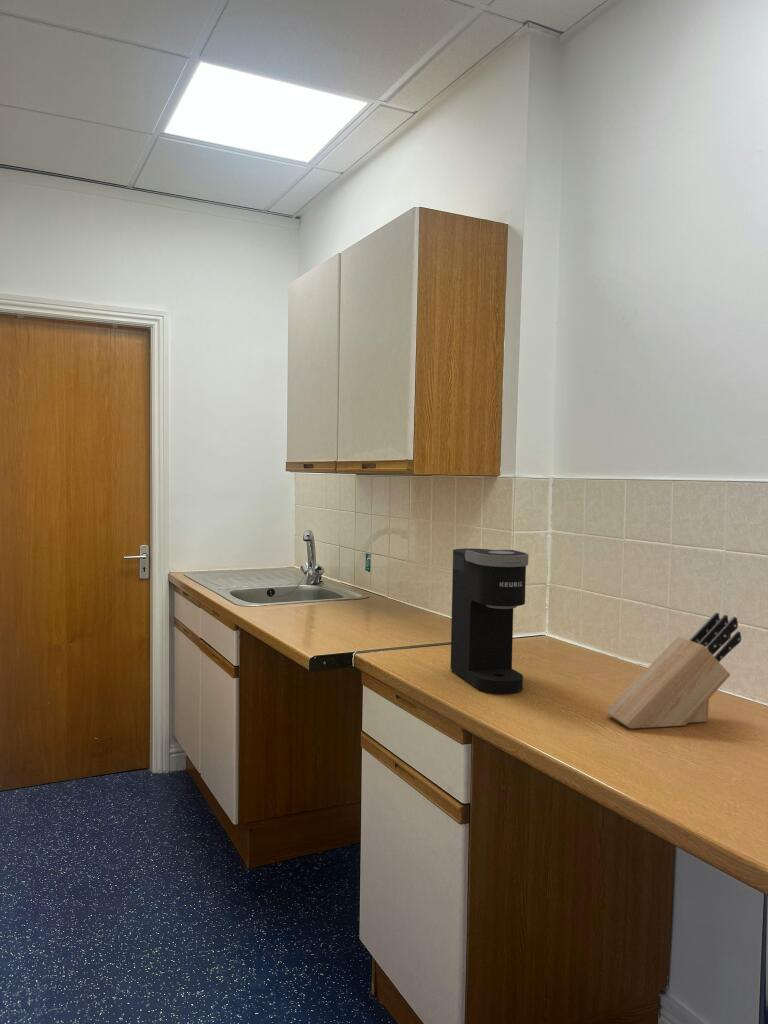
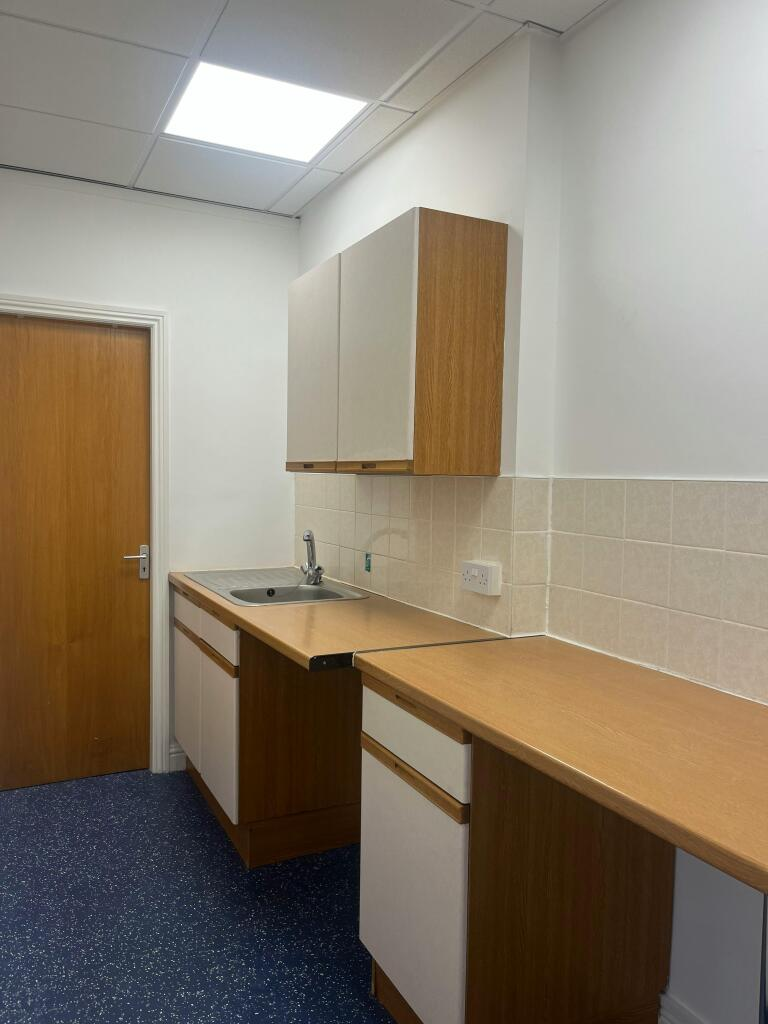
- knife block (676, 667)
- coffee maker (487, 614)
